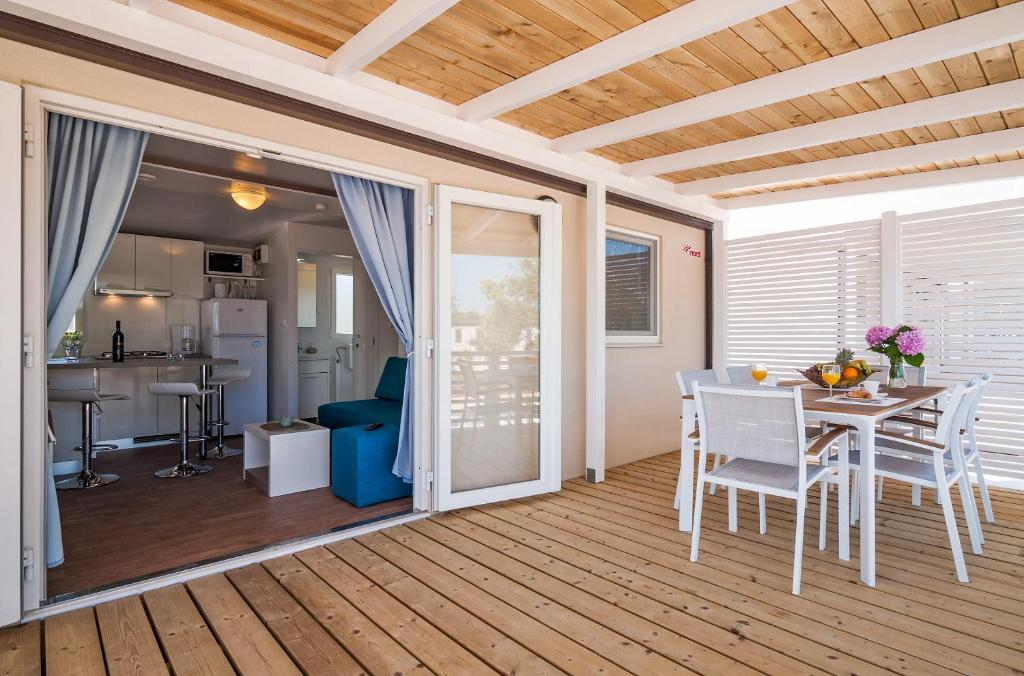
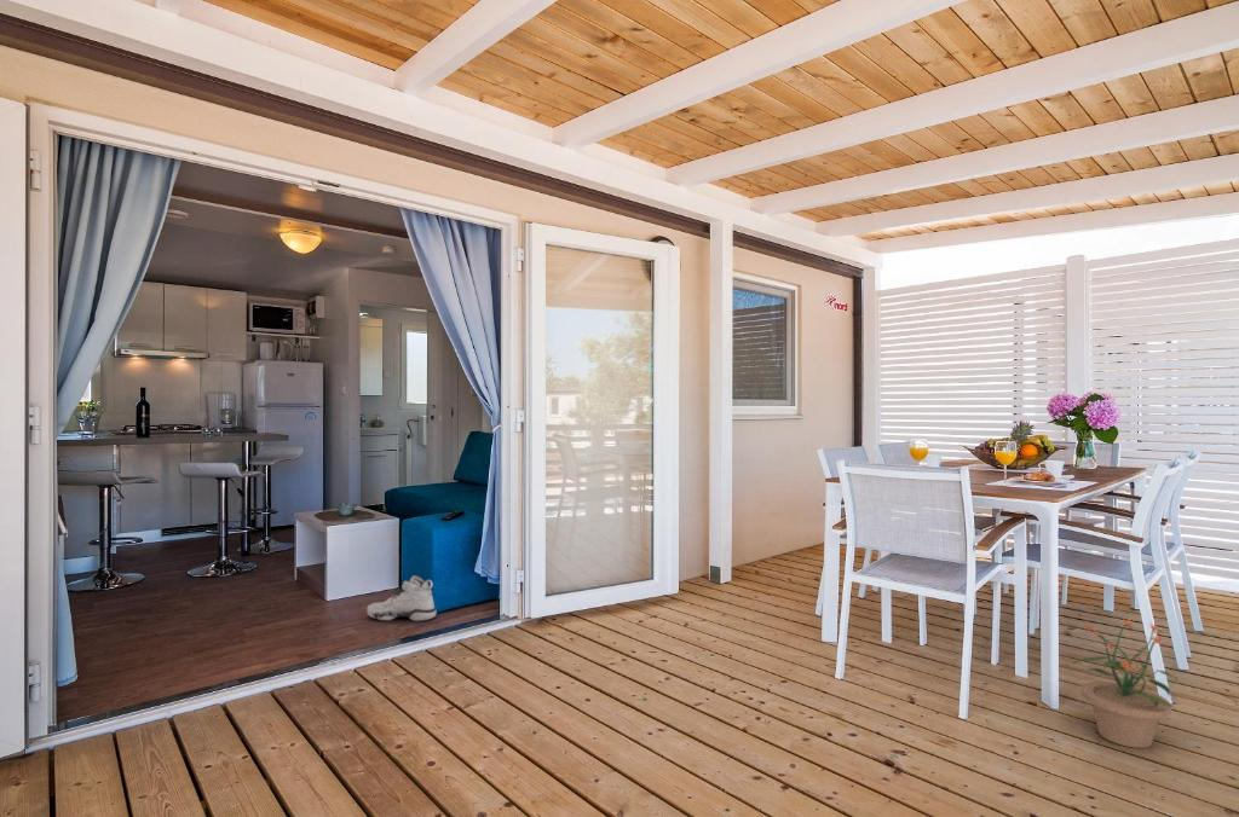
+ potted plant (1128, 679)
+ sneaker (402, 597)
